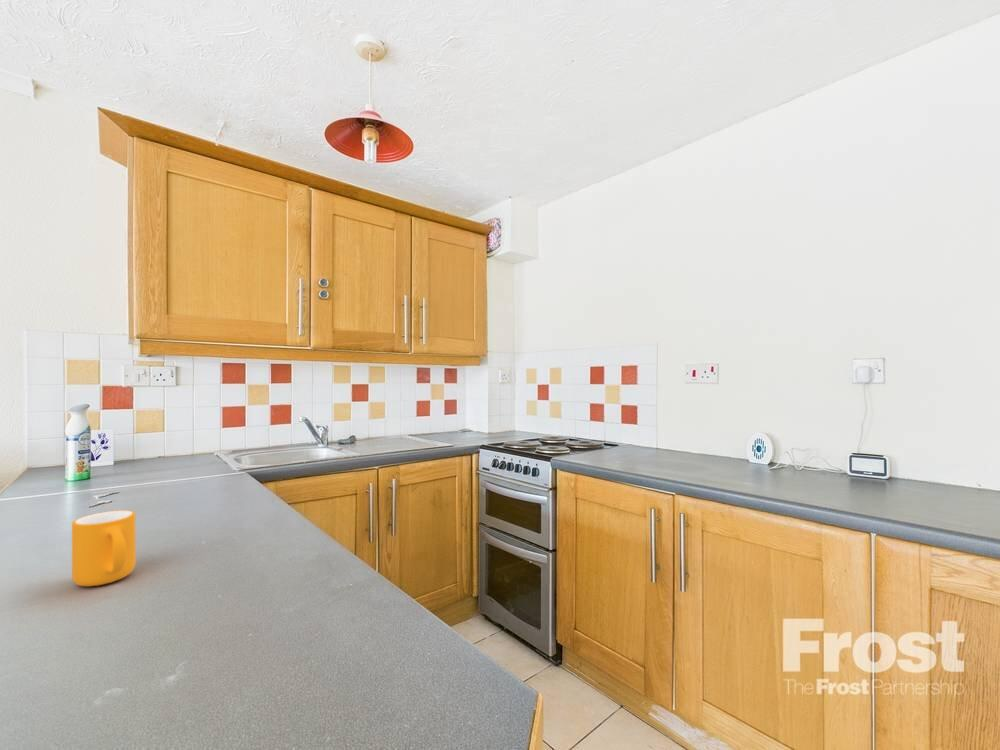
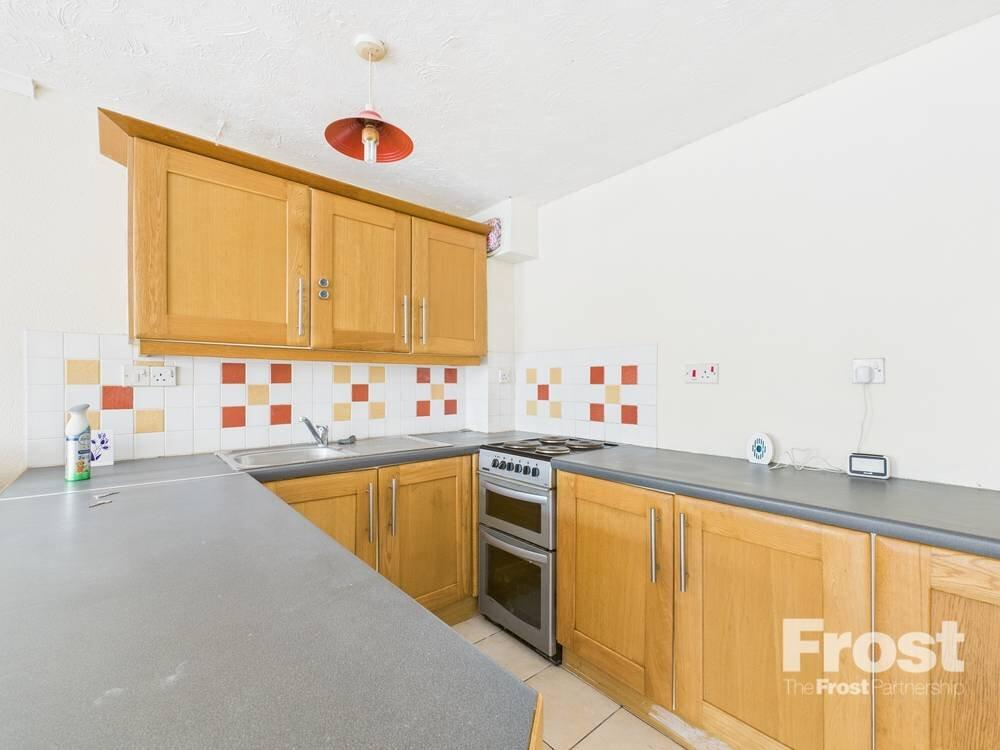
- mug (108, 550)
